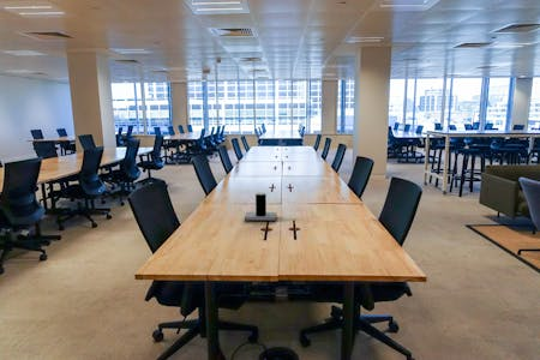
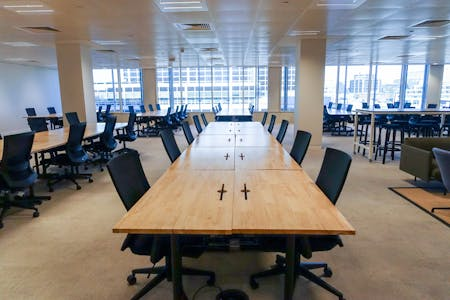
- speaker (260, 205)
